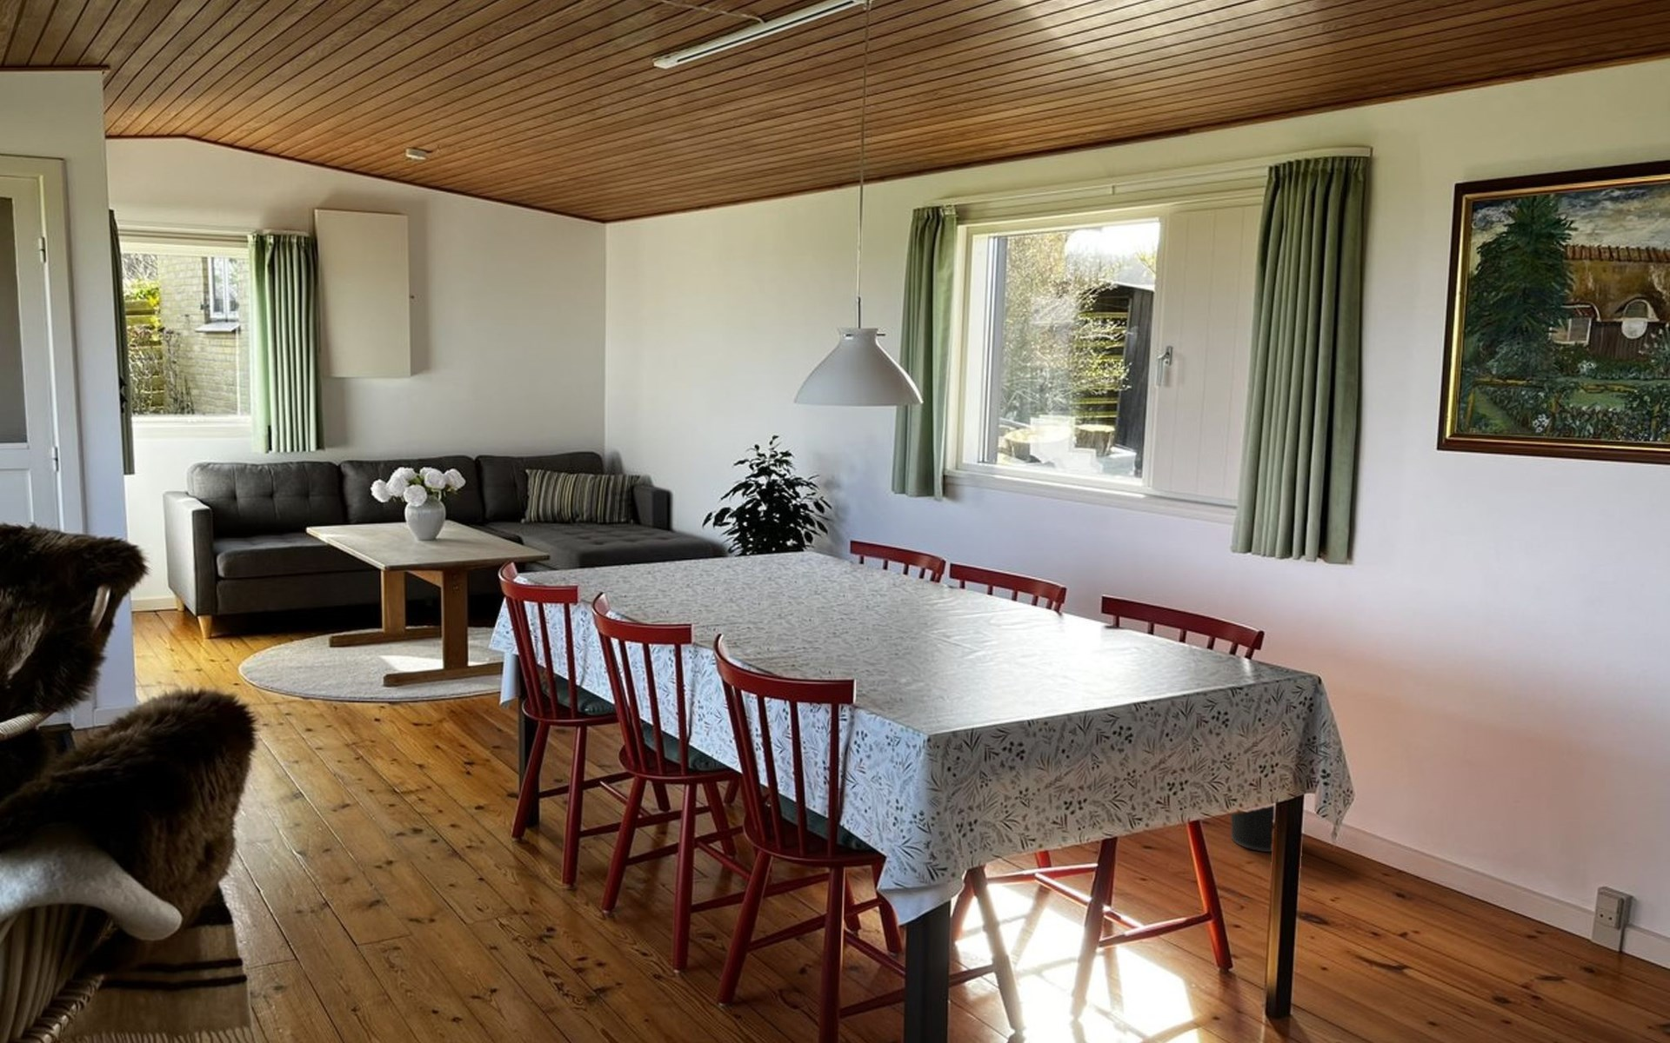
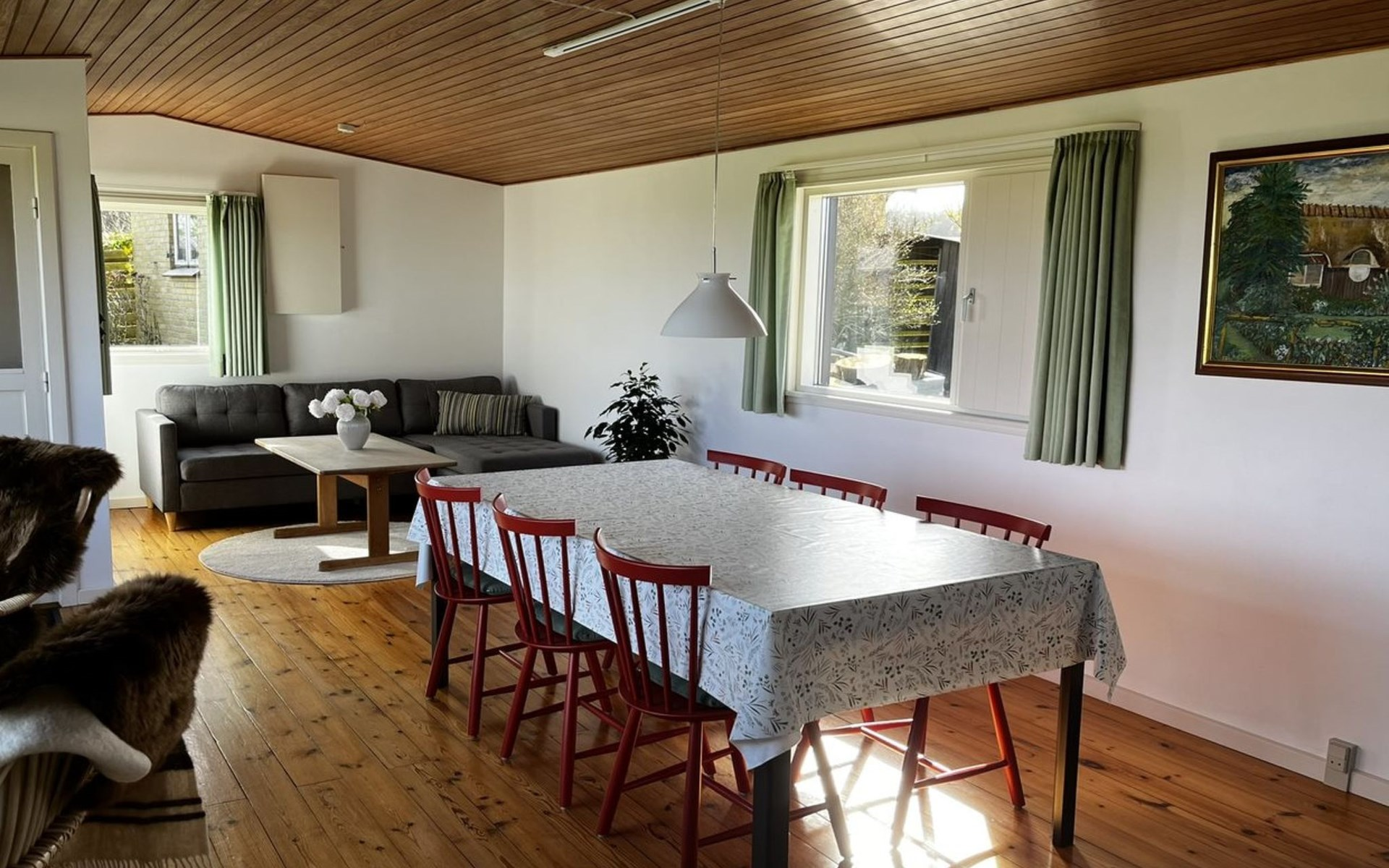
- wastebasket (1268, 806)
